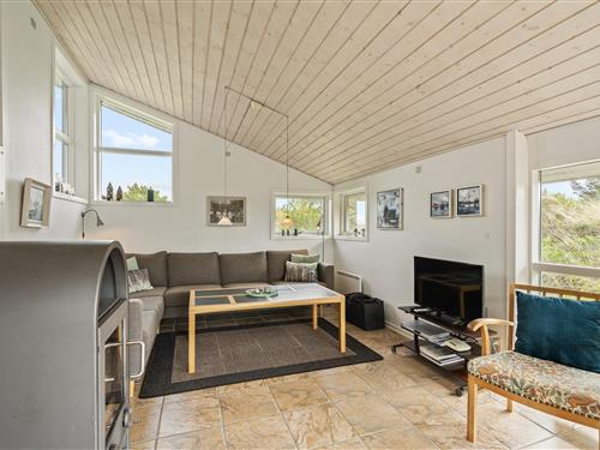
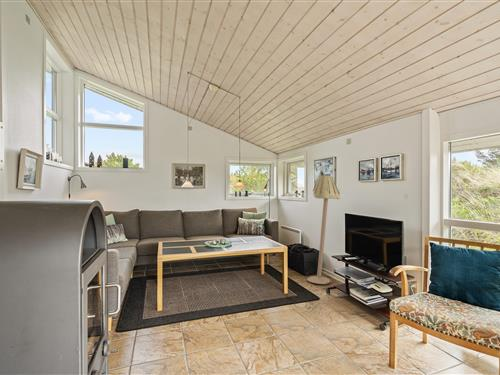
+ floor lamp (324, 226)
